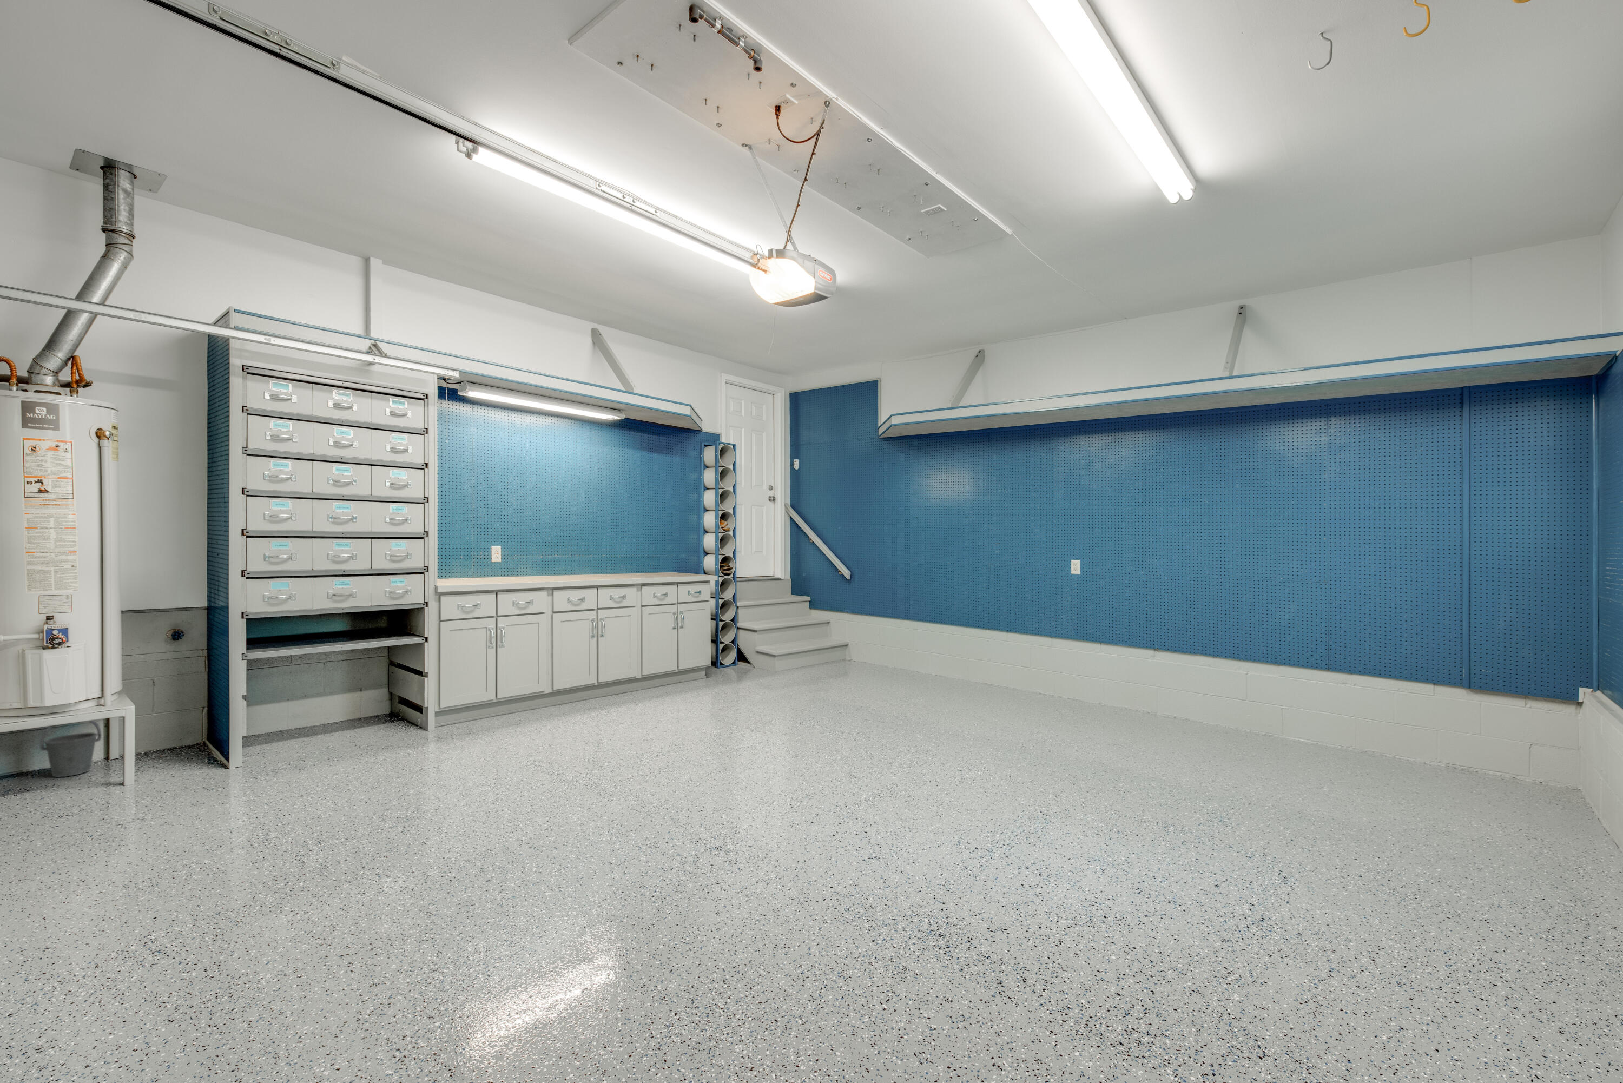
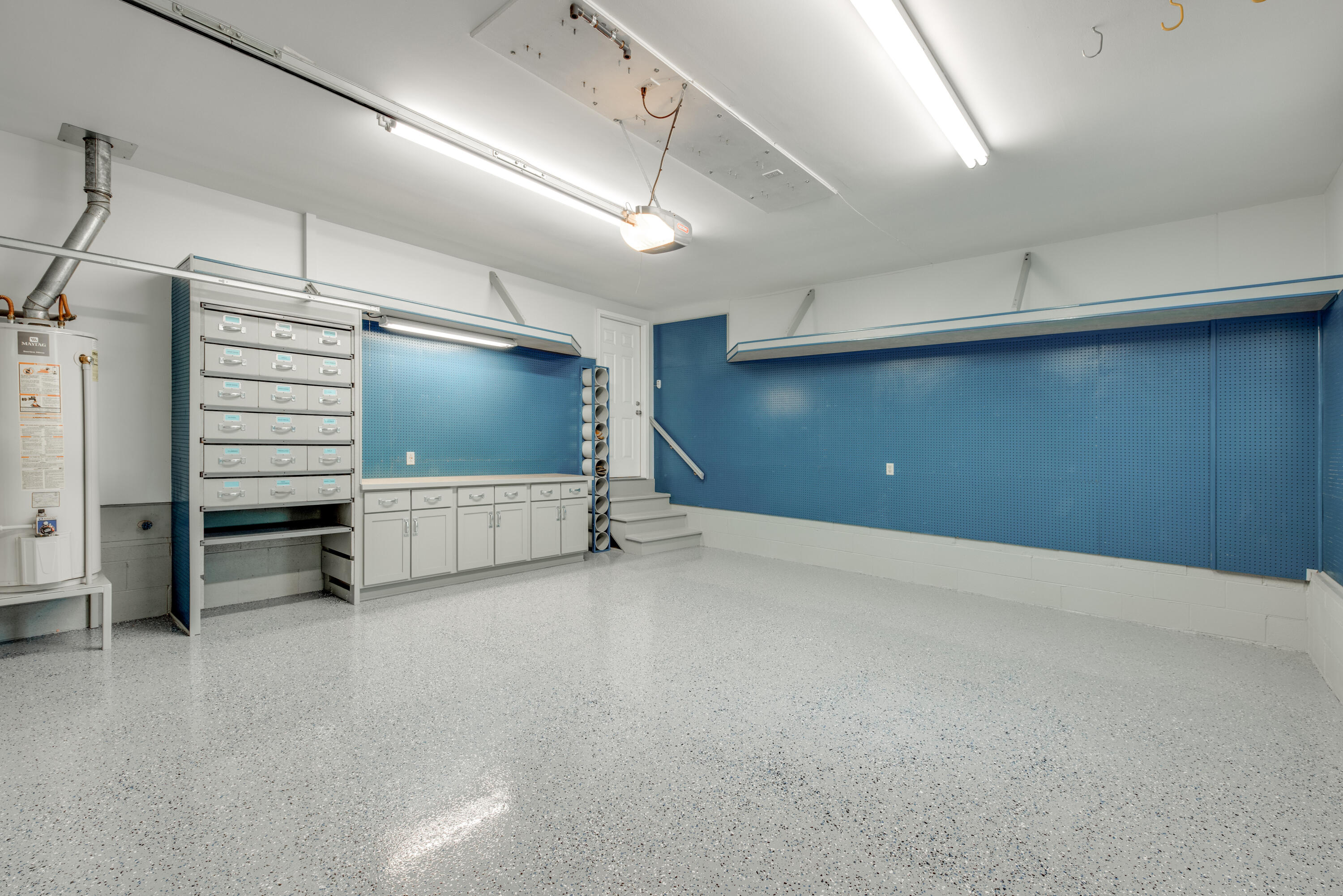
- bucket (71, 745)
